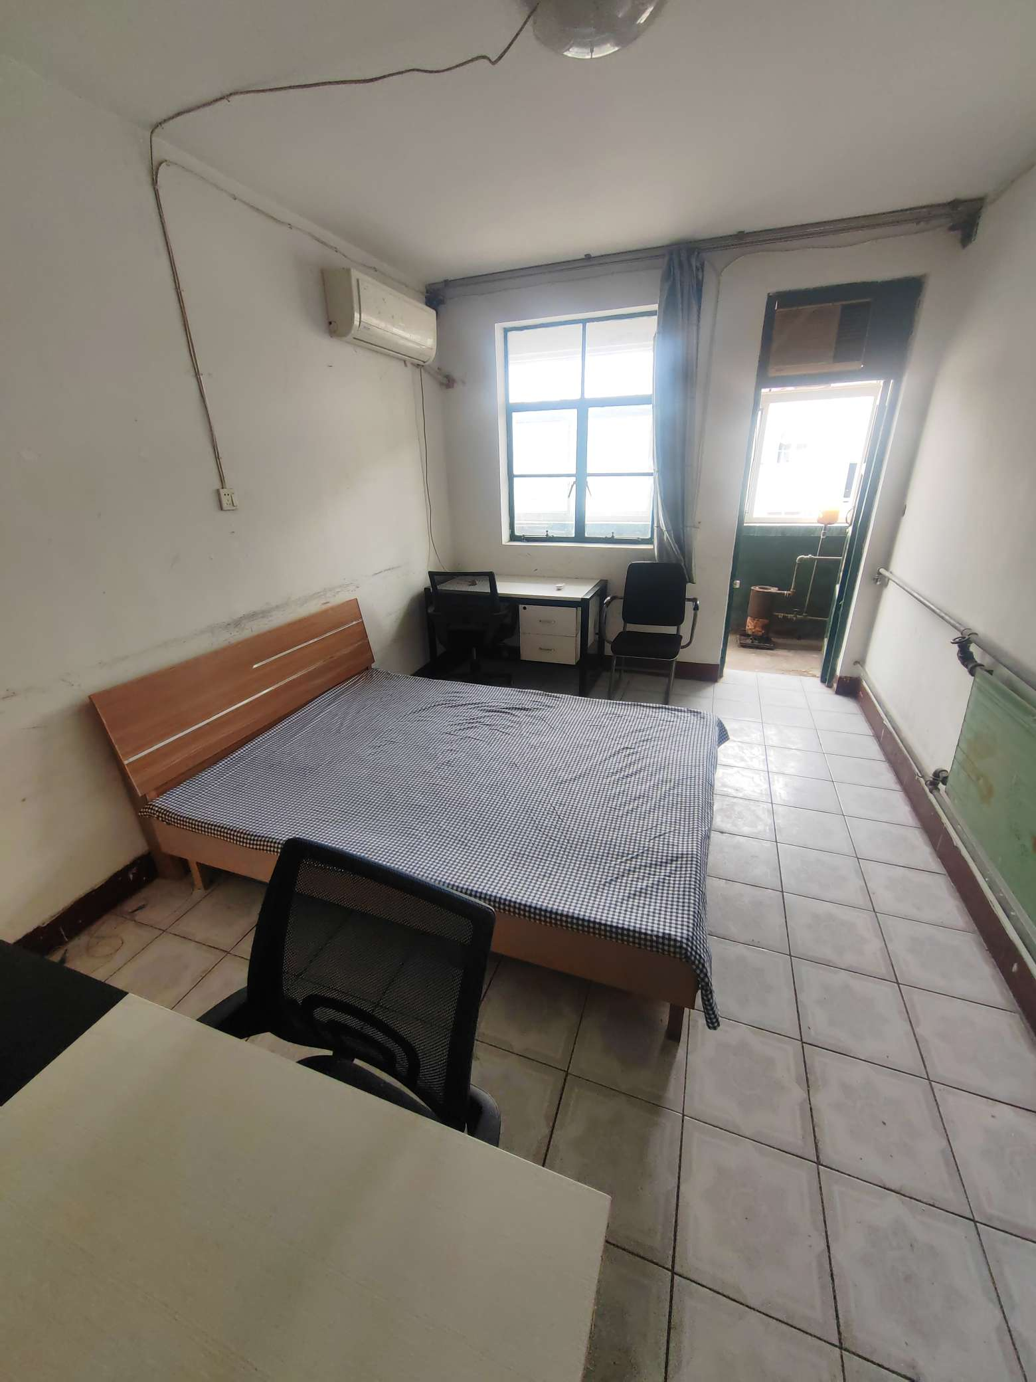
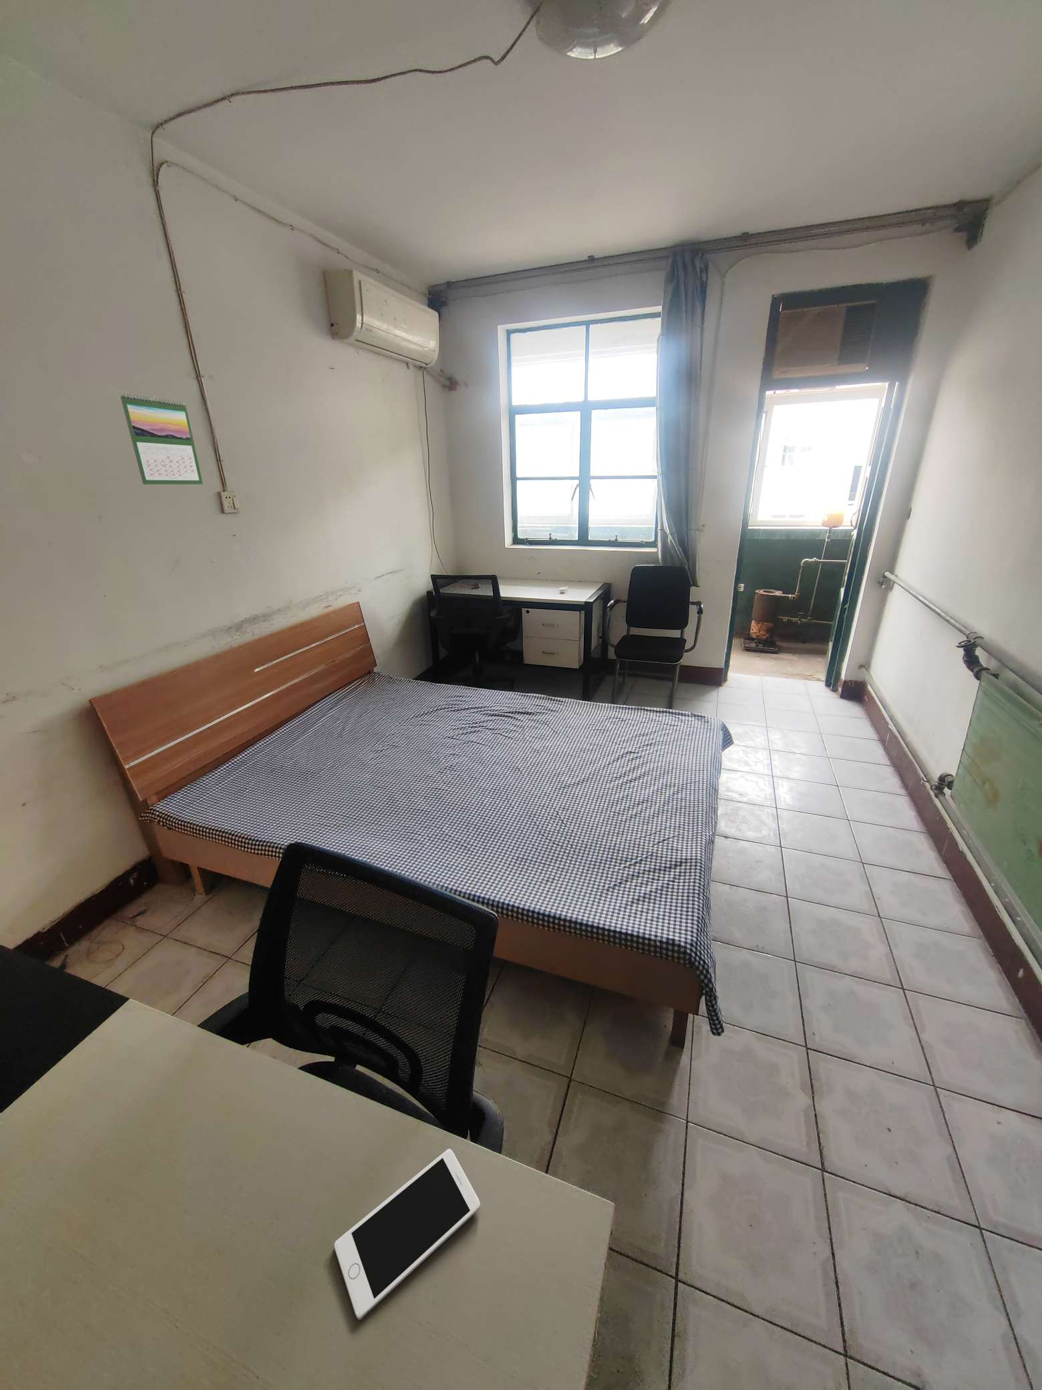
+ calendar (164, 441)
+ cell phone (408, 1225)
